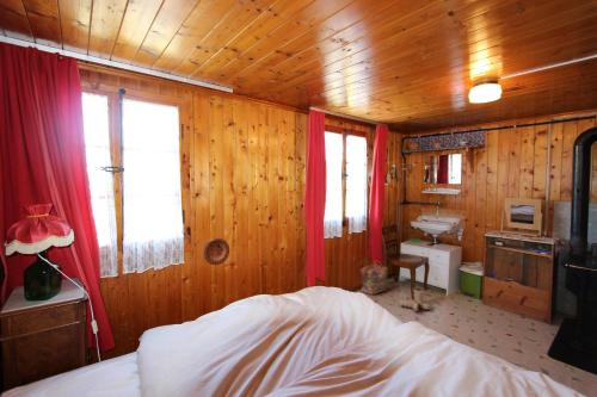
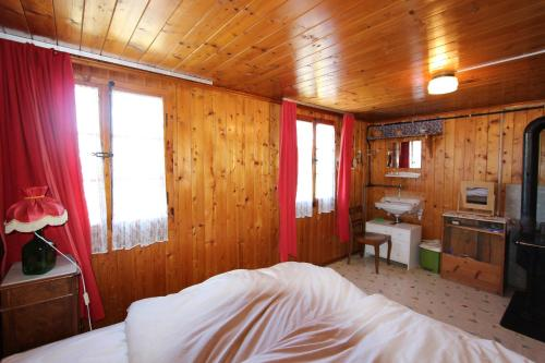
- decorative plate (216, 250)
- backpack (374, 275)
- boots (414, 299)
